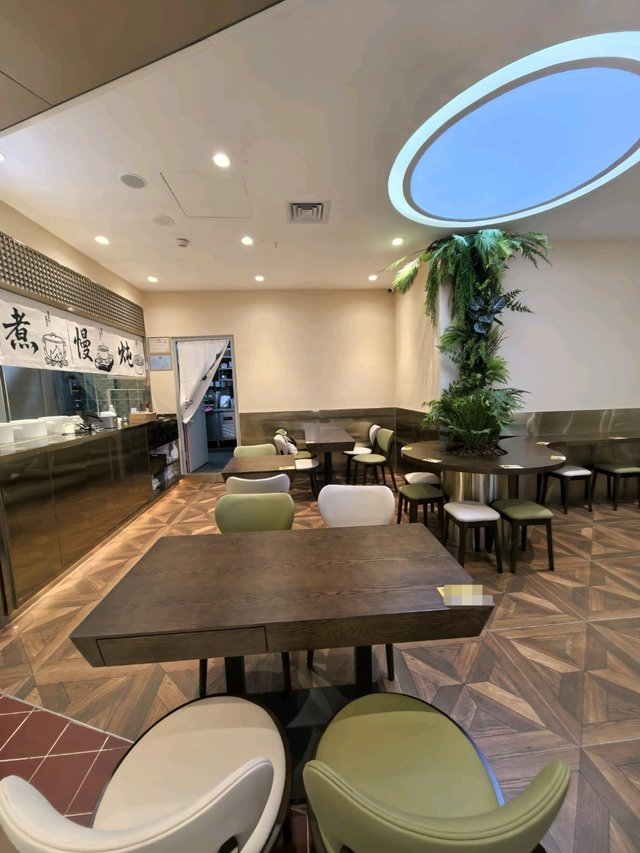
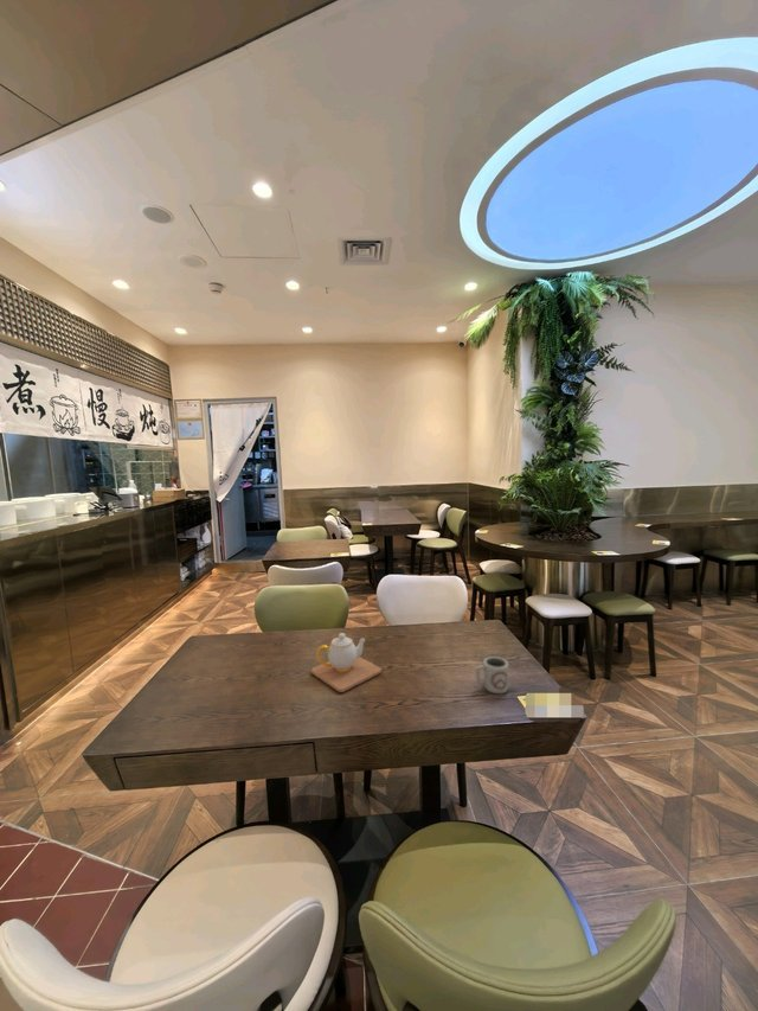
+ teapot (345, 653)
+ cup (492, 674)
